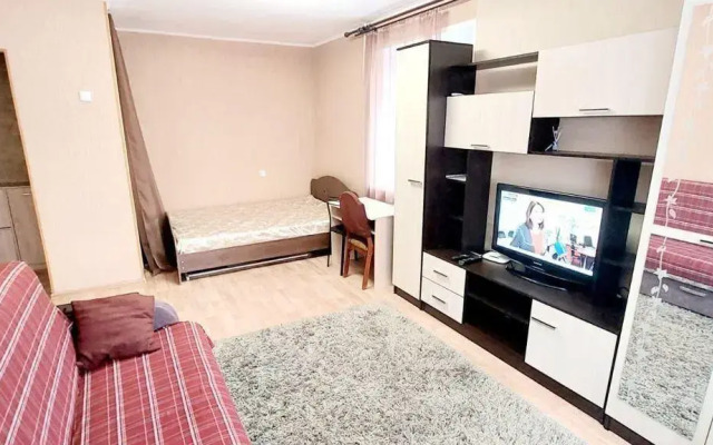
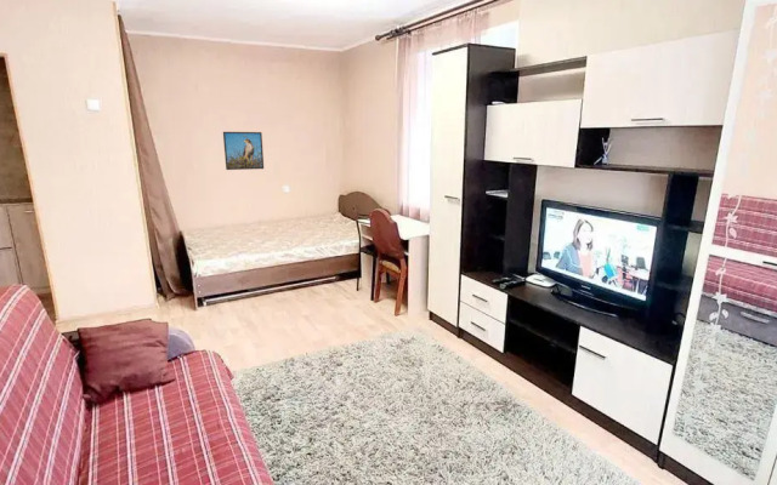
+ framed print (244, 150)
